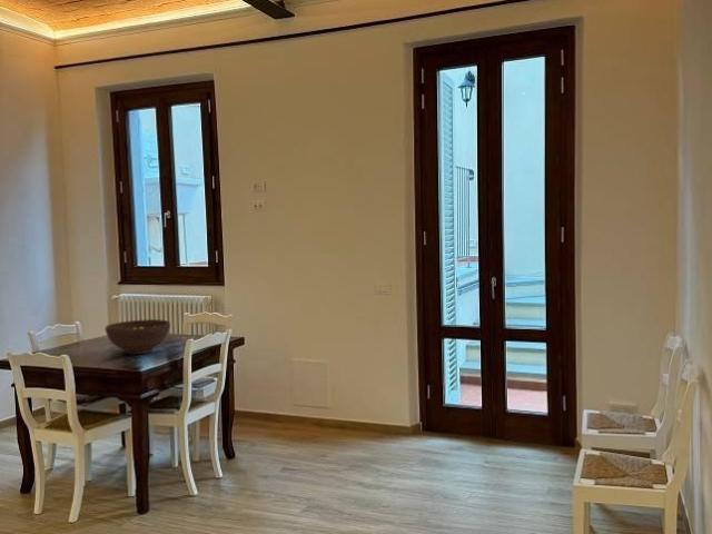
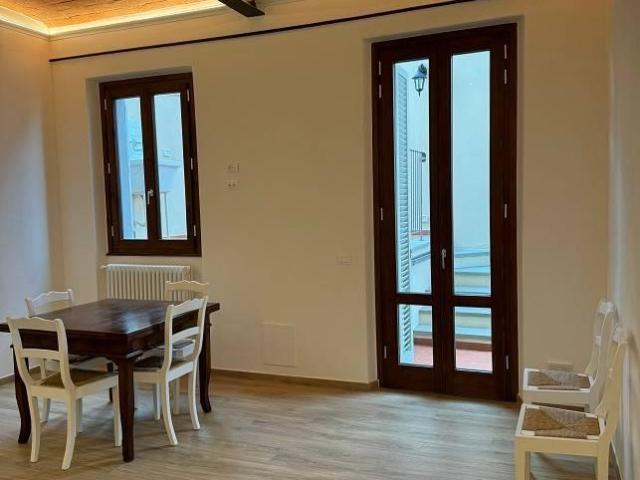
- fruit bowl (138, 338)
